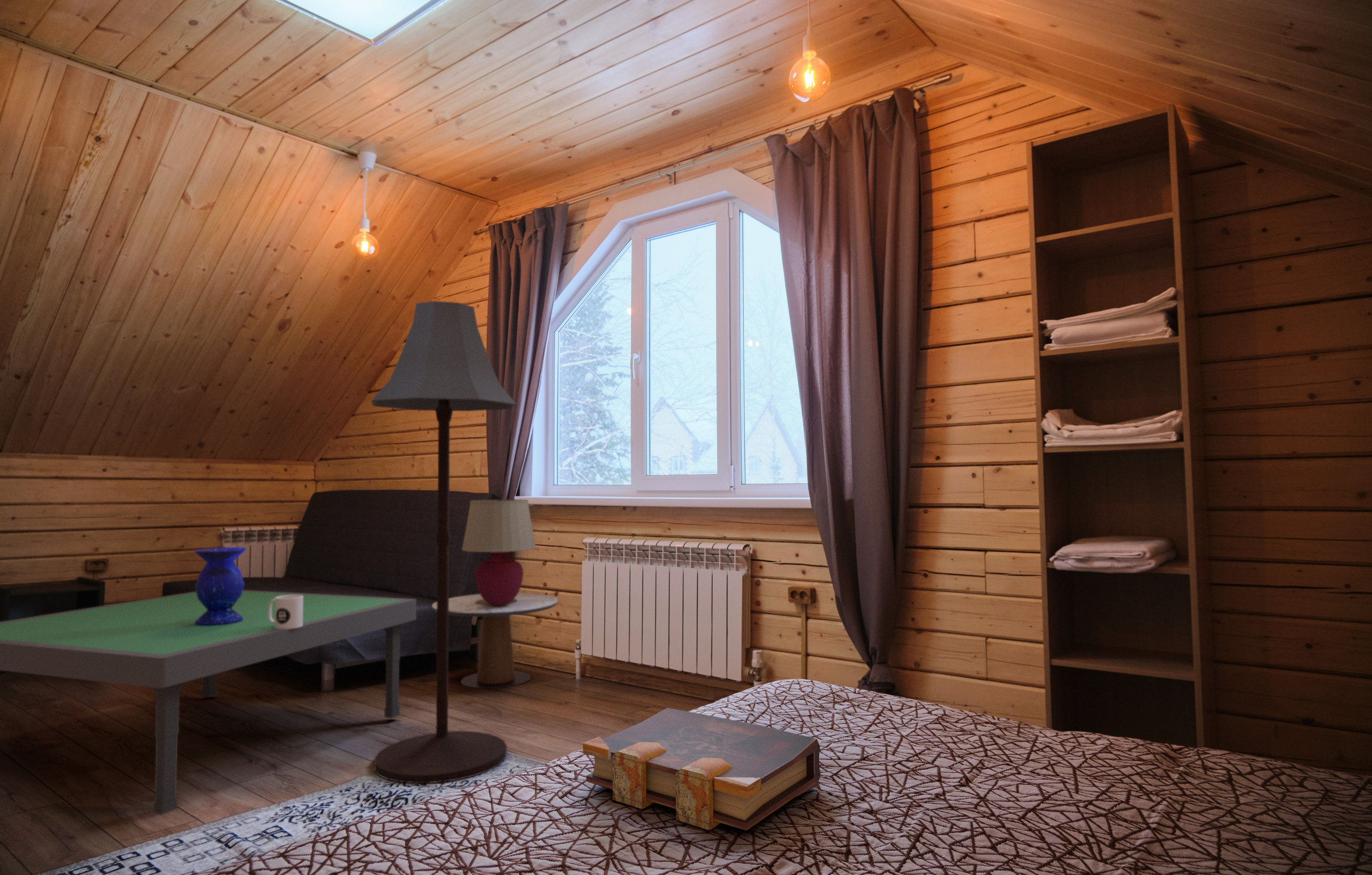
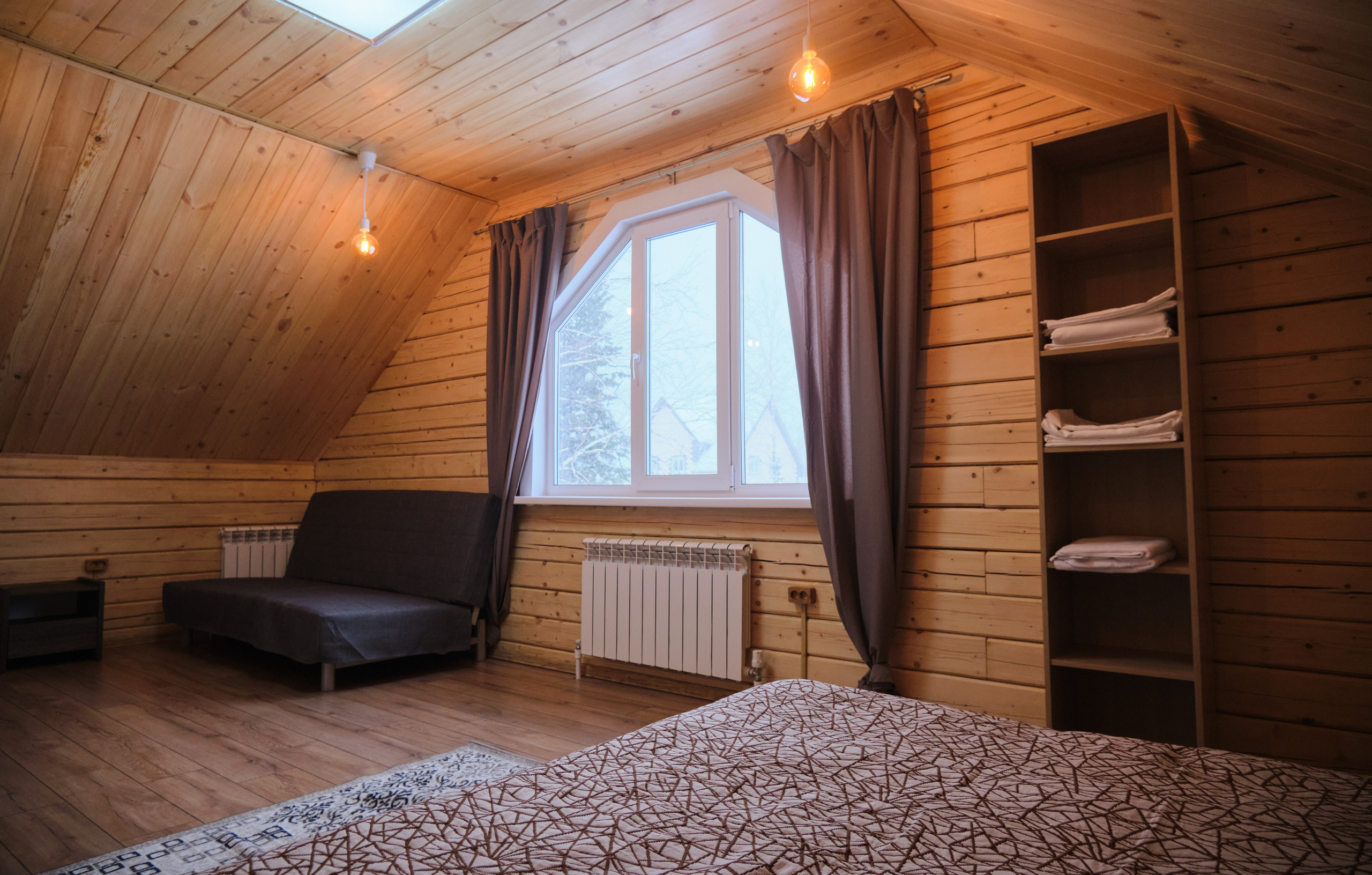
- book (702, 762)
- coffee table (193, 678)
- mug (284, 611)
- floor lamp (443, 530)
- side table (496, 640)
- table lamp (499, 552)
- vase (220, 585)
